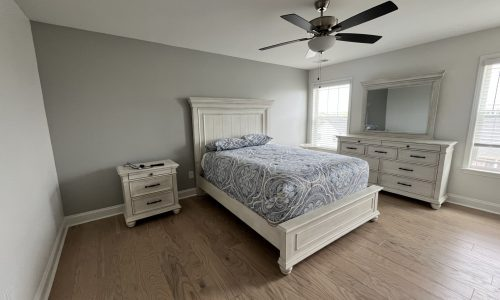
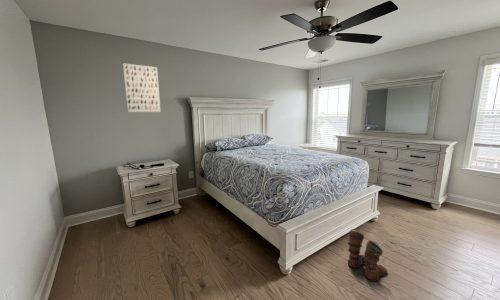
+ boots (365, 251)
+ wall art (142, 89)
